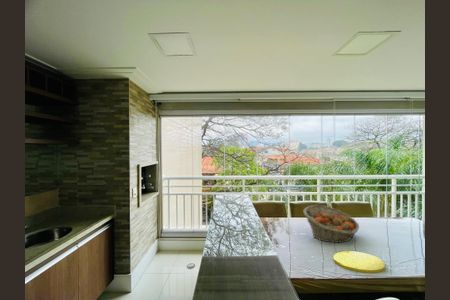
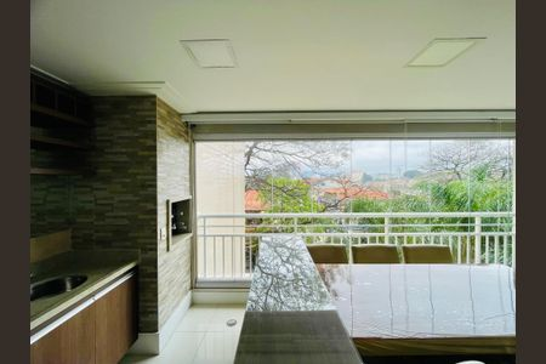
- fruit basket (330, 222)
- plate (358, 261)
